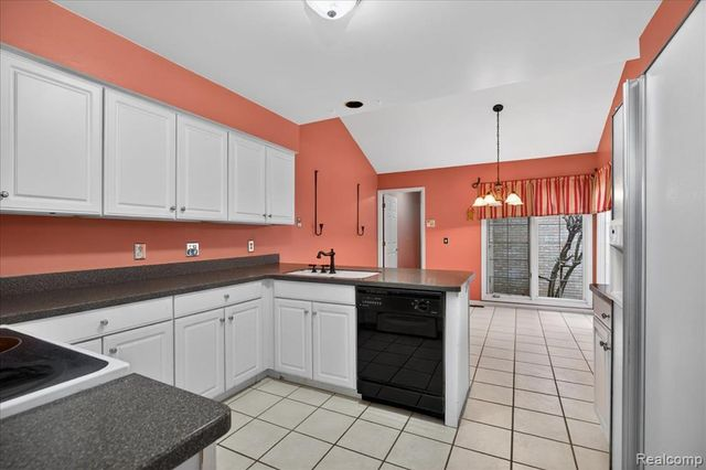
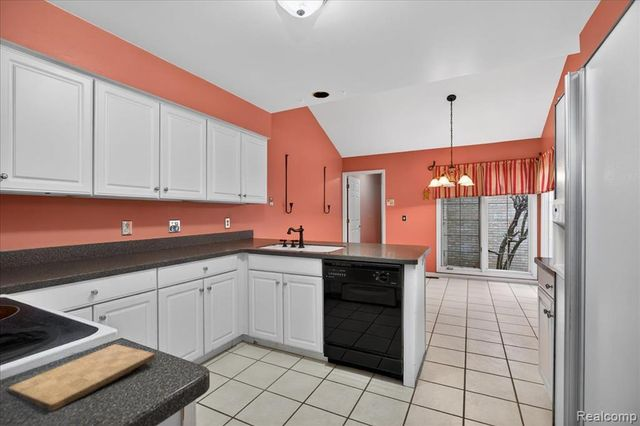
+ cutting board (89, 371)
